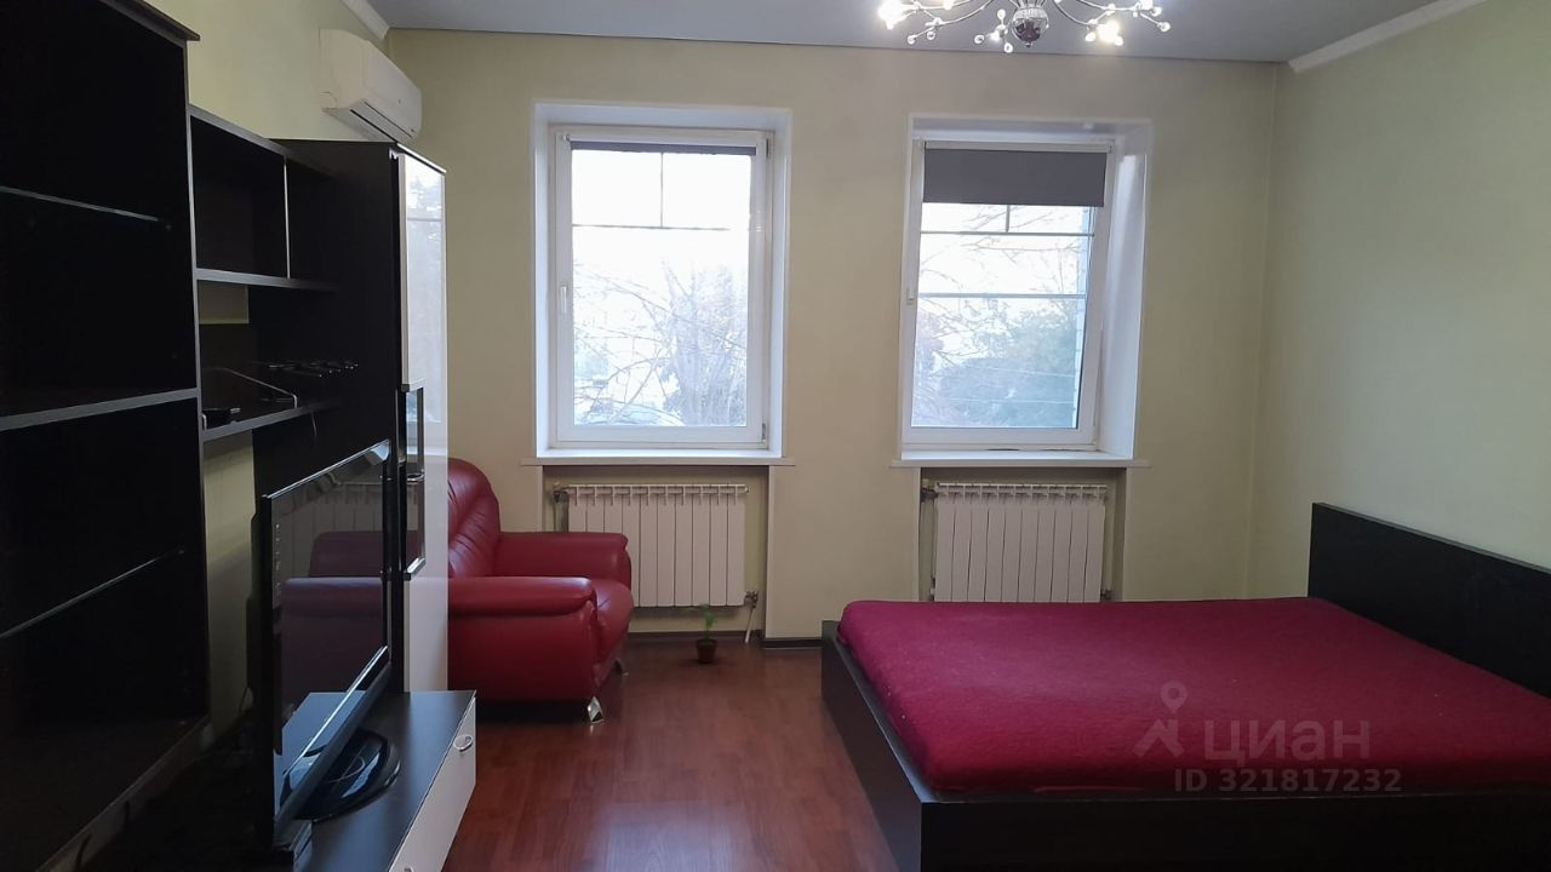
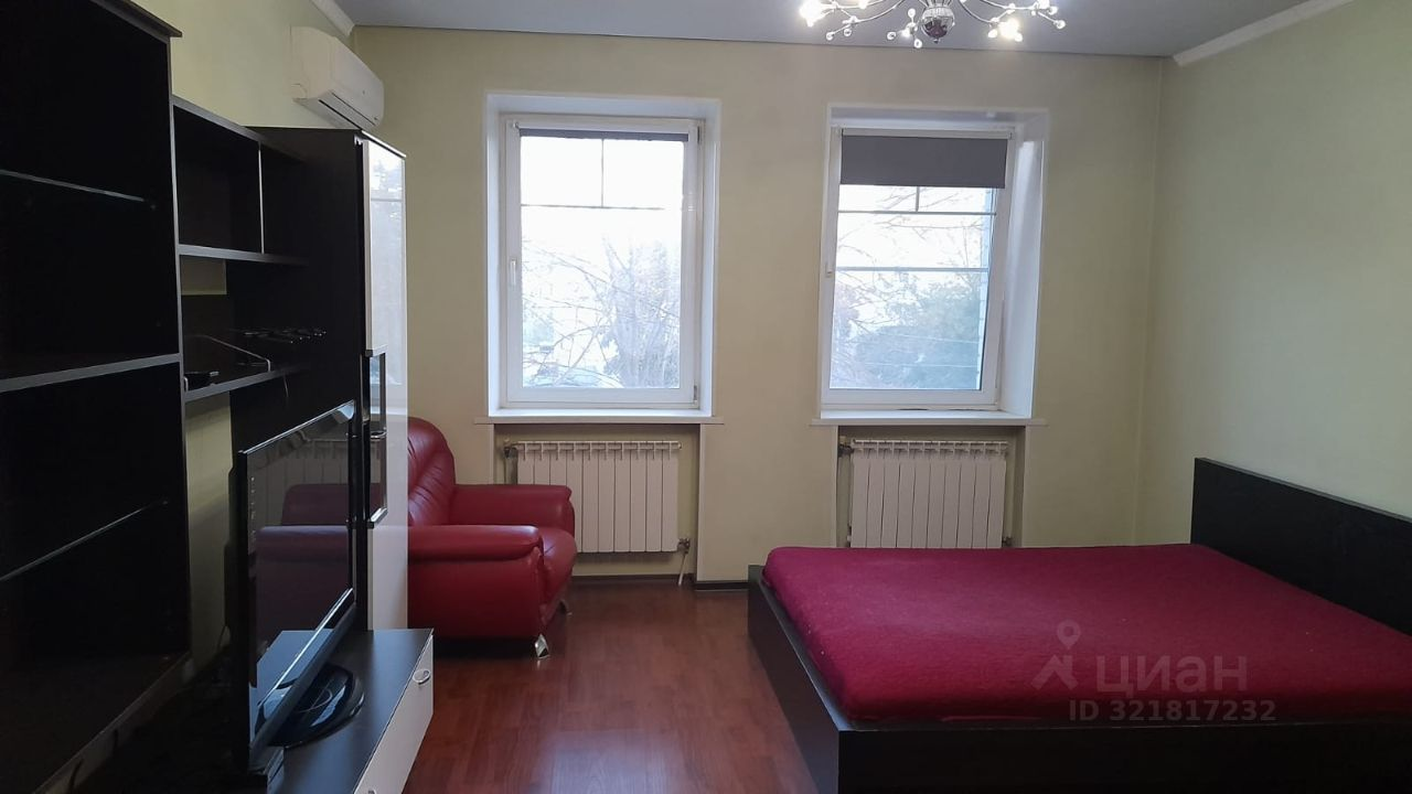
- potted plant (704, 632)
